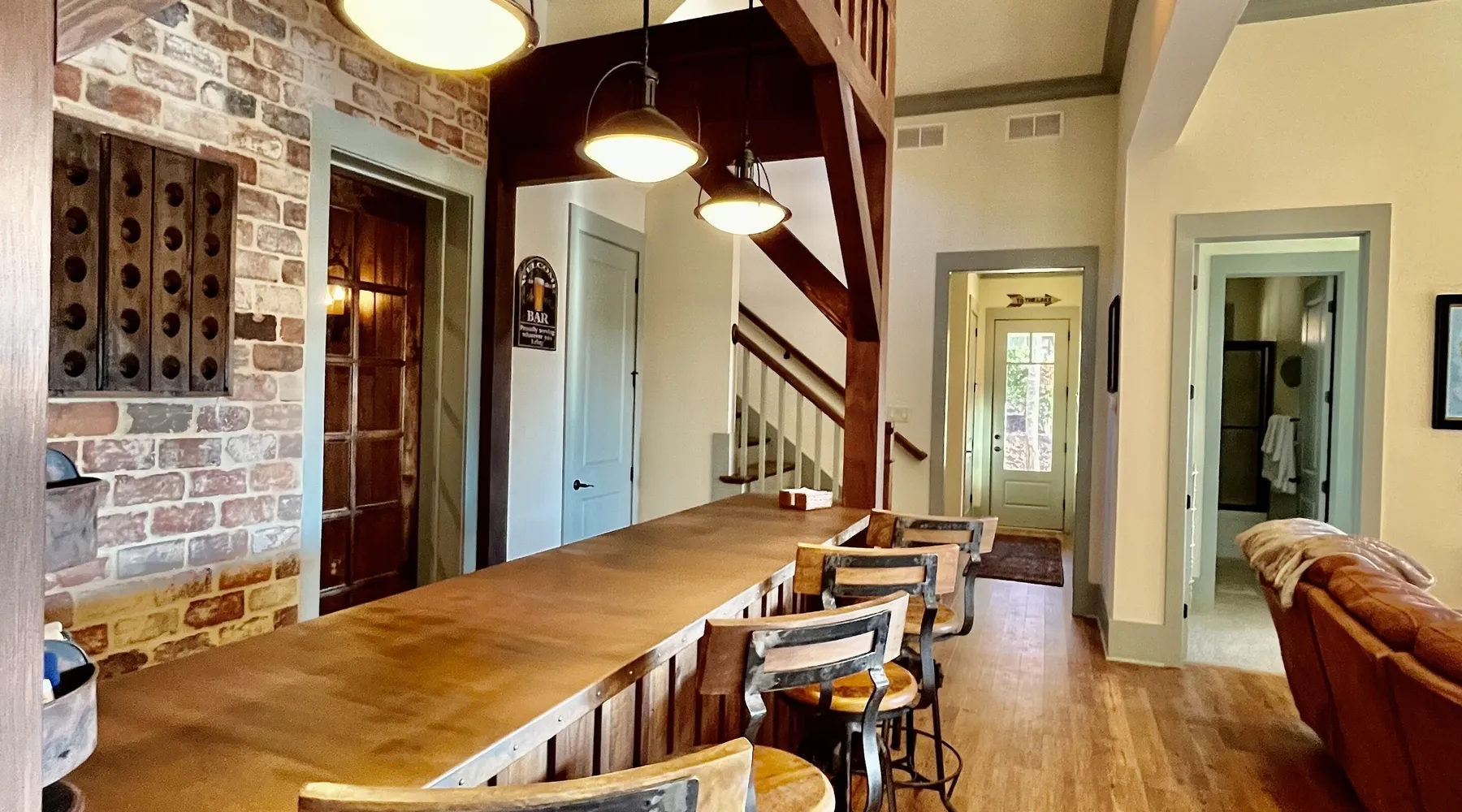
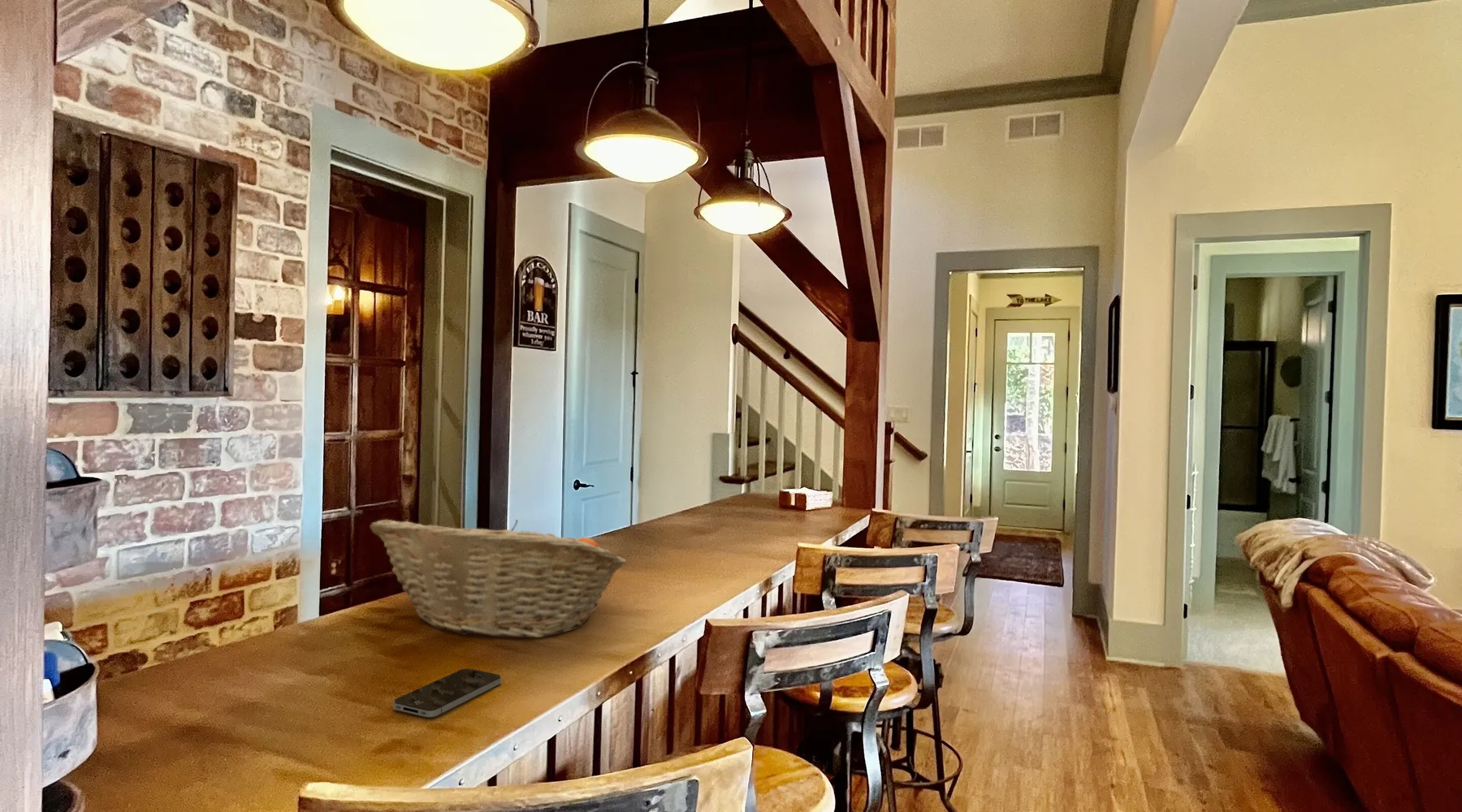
+ smartphone (449, 691)
+ fruit basket (500, 564)
